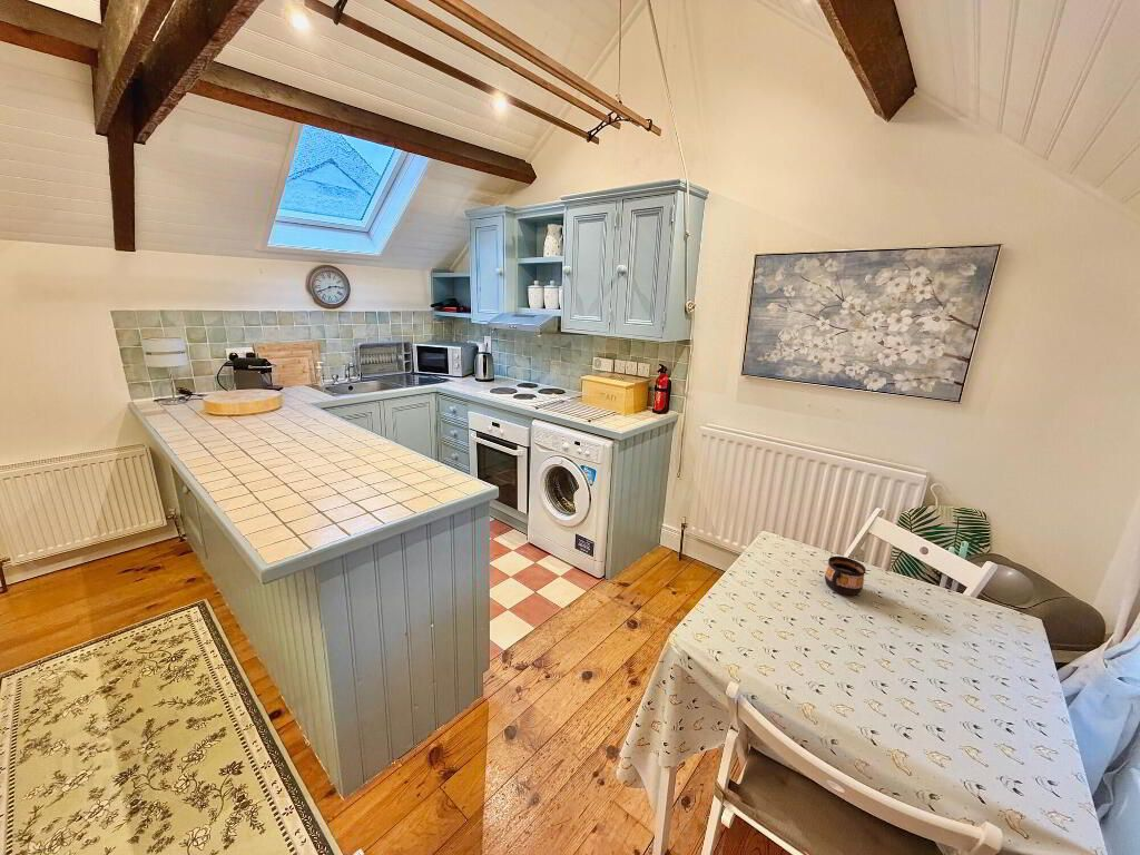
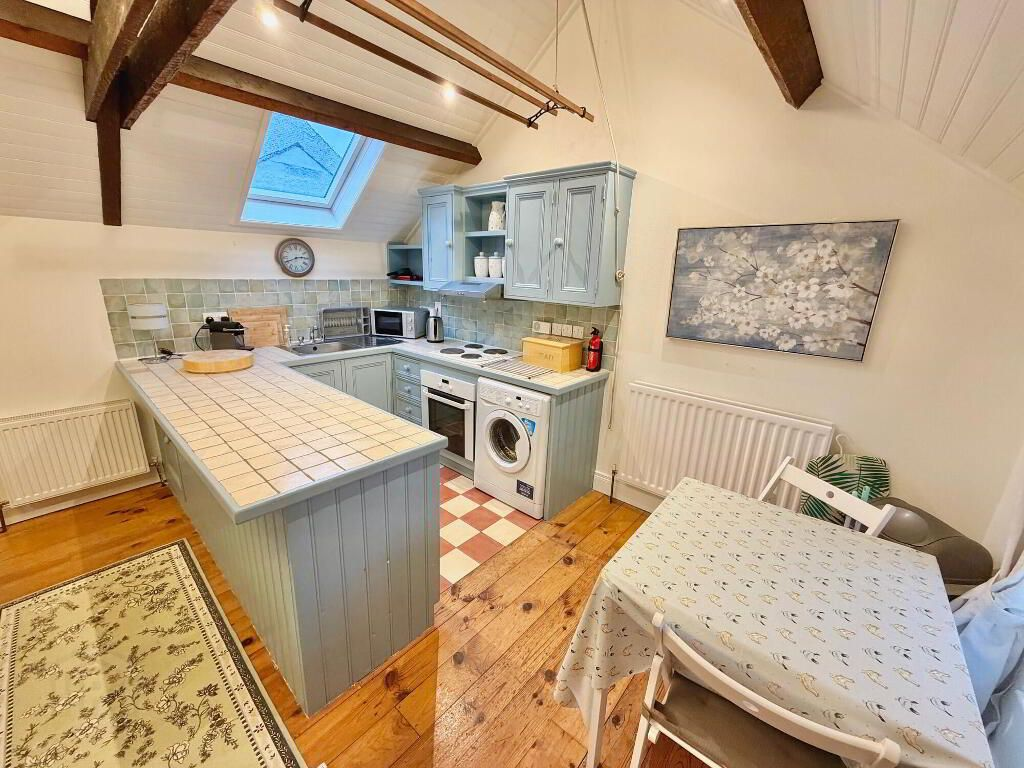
- cup (842, 576)
